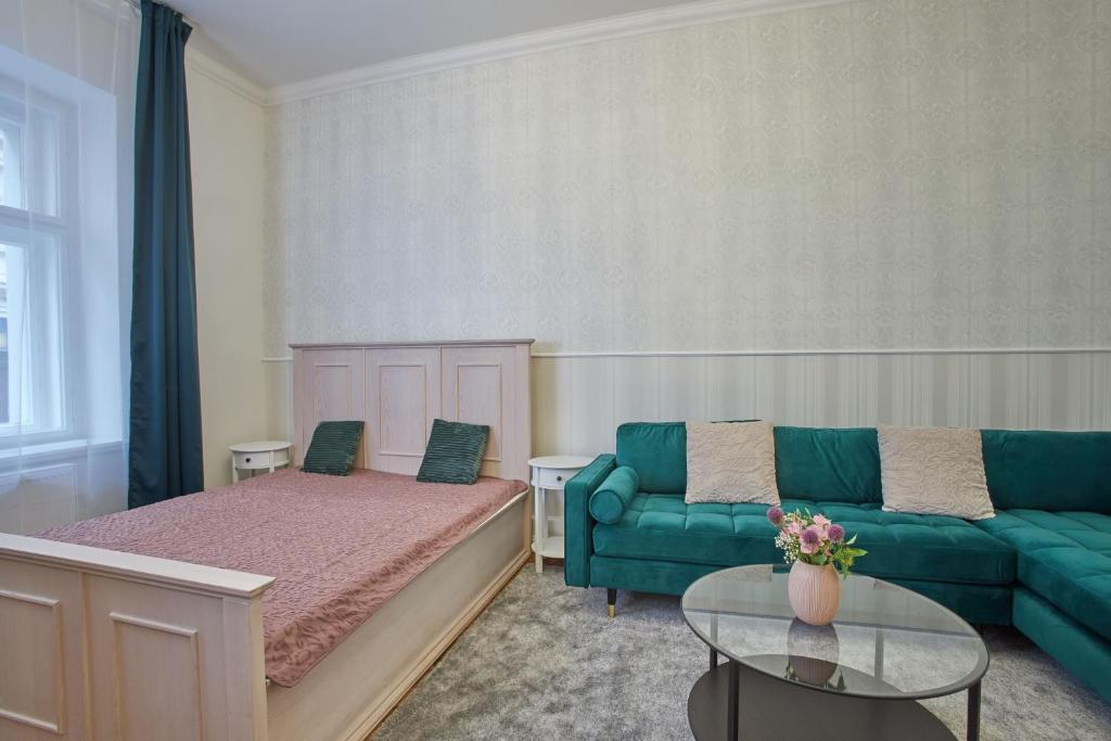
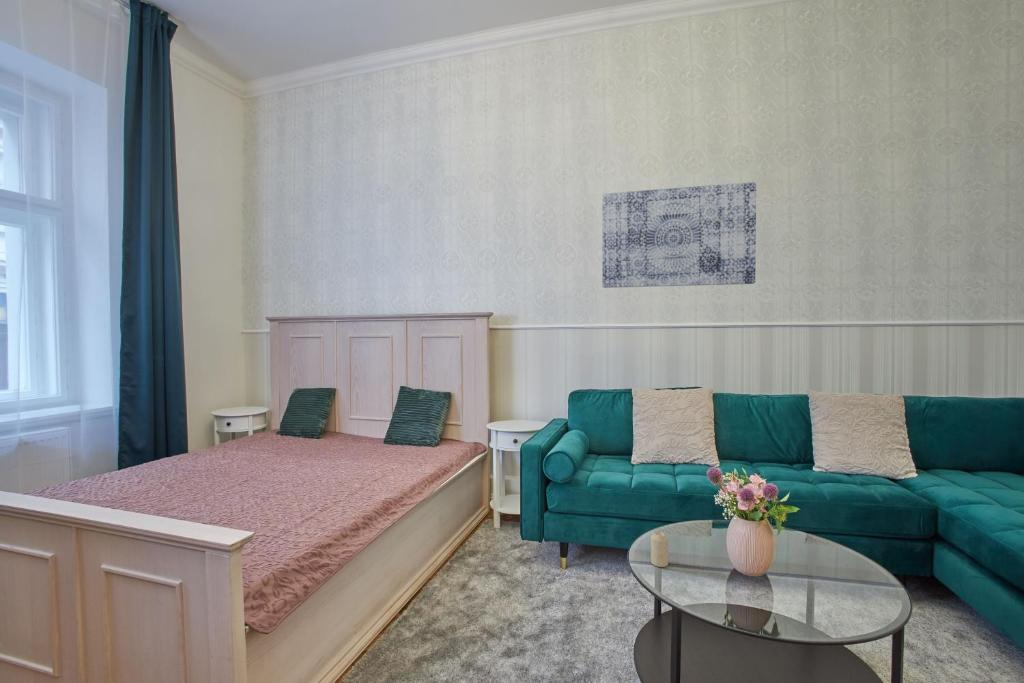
+ wall art (675, 237)
+ candle (659, 548)
